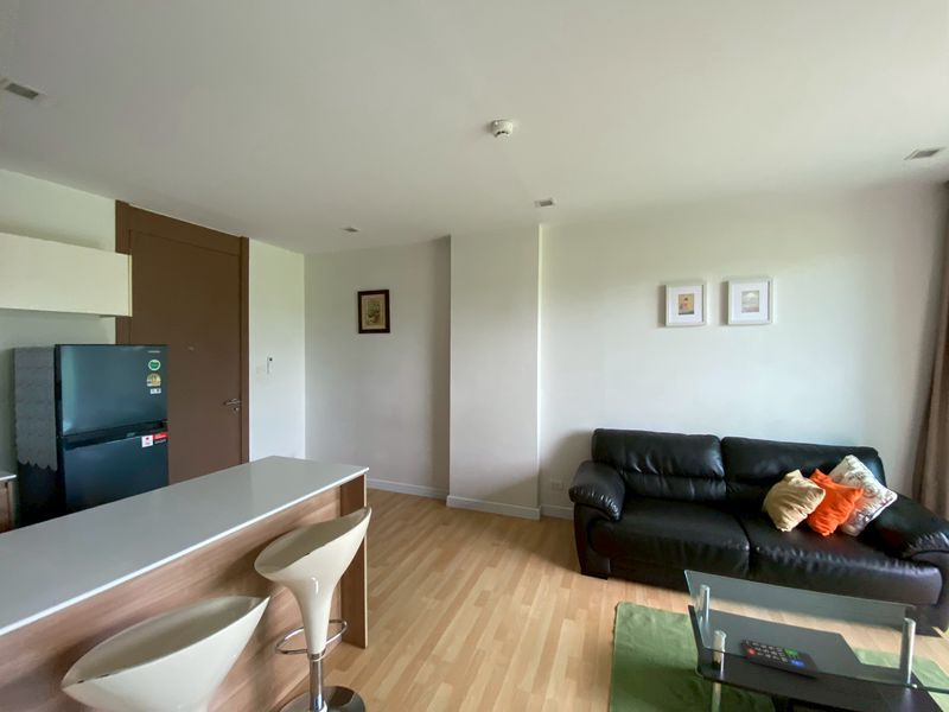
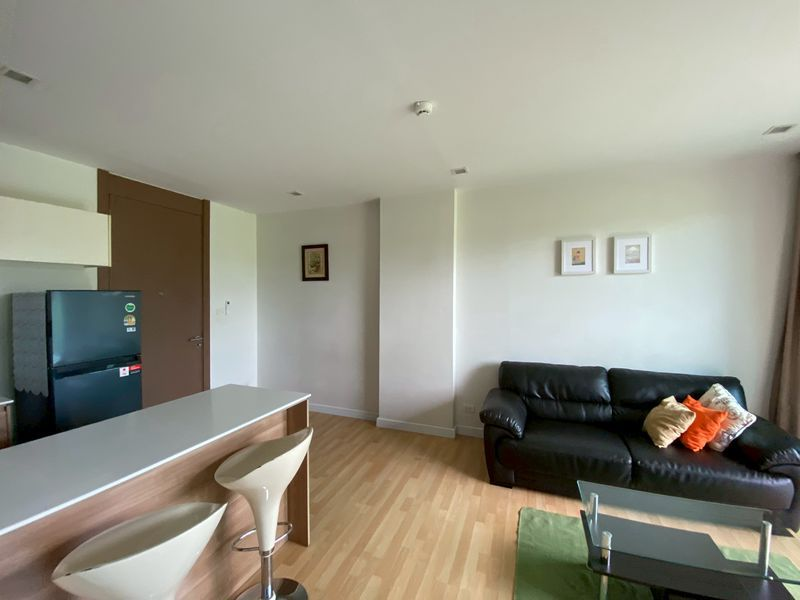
- remote control (778, 656)
